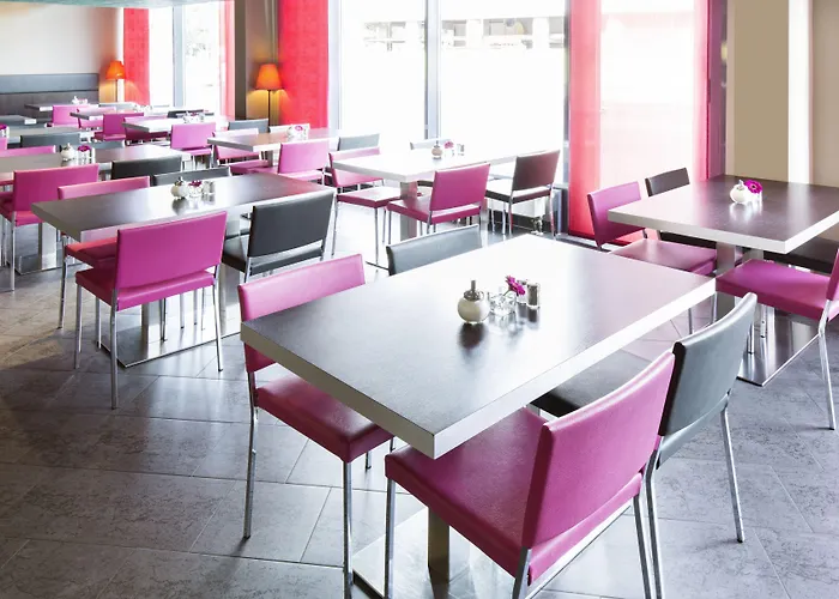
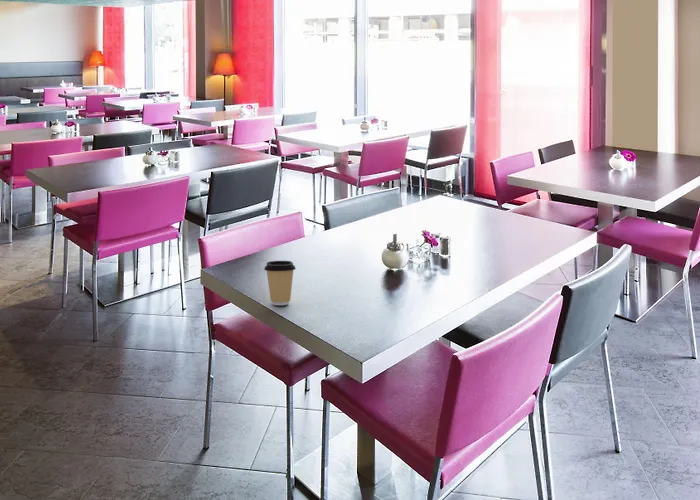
+ coffee cup (280, 282)
